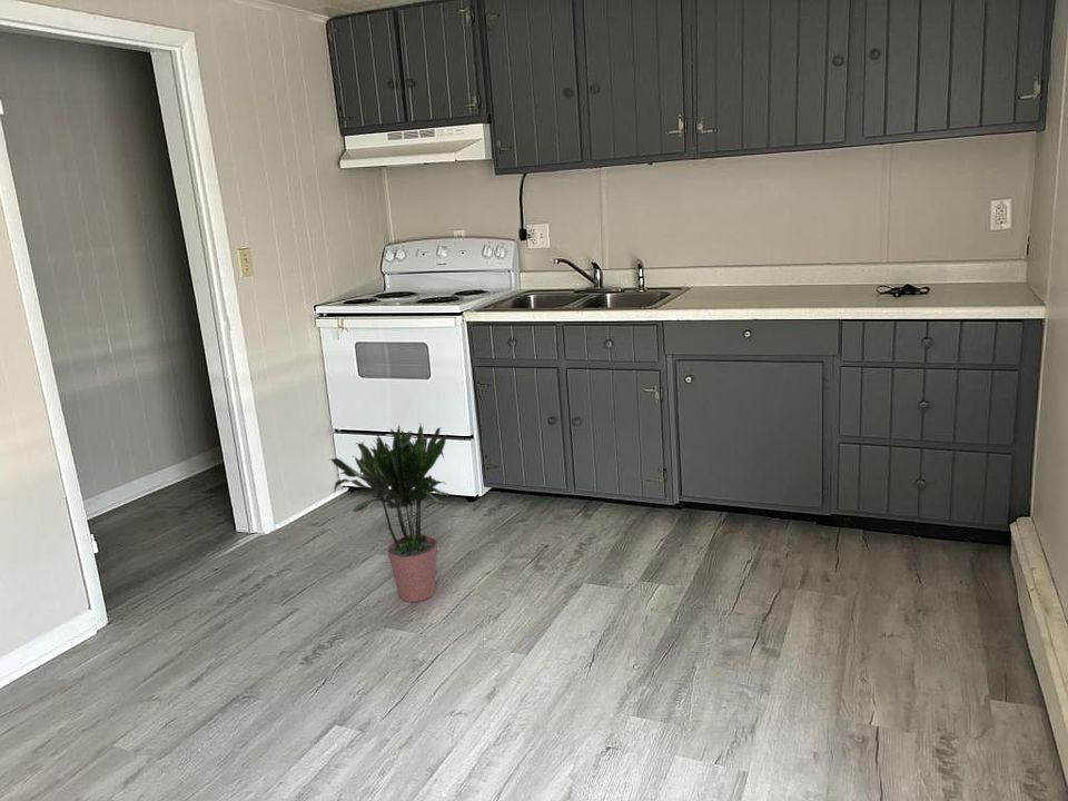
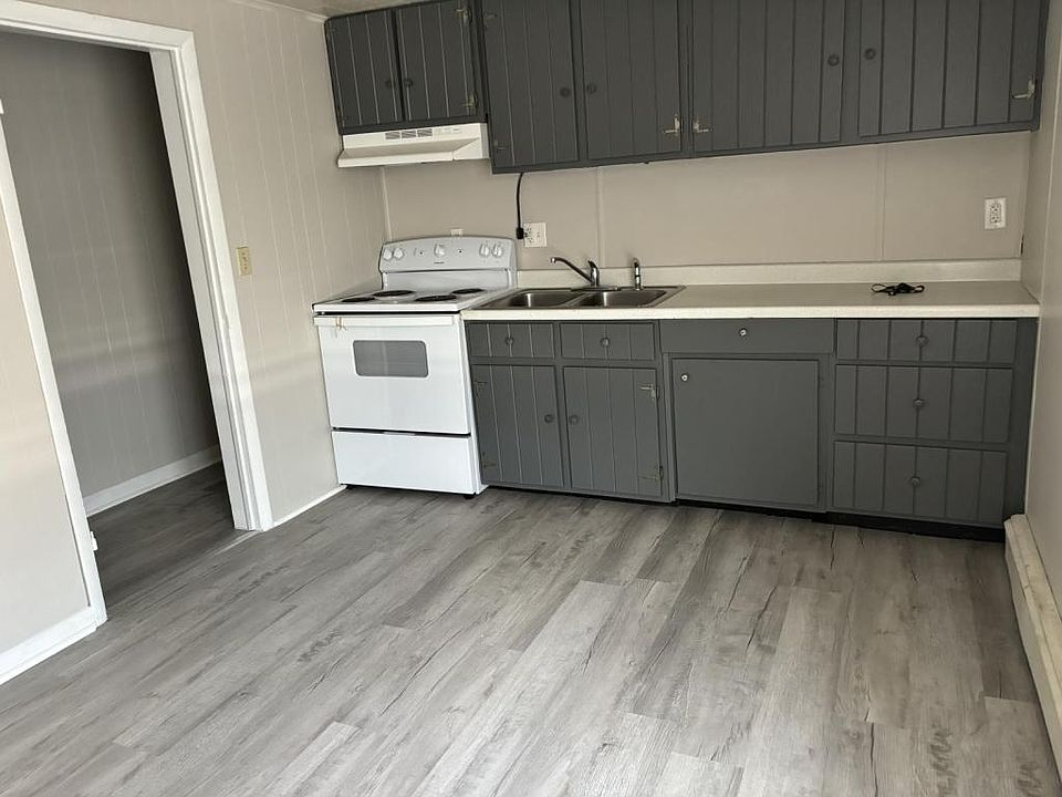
- potted plant (396, 507)
